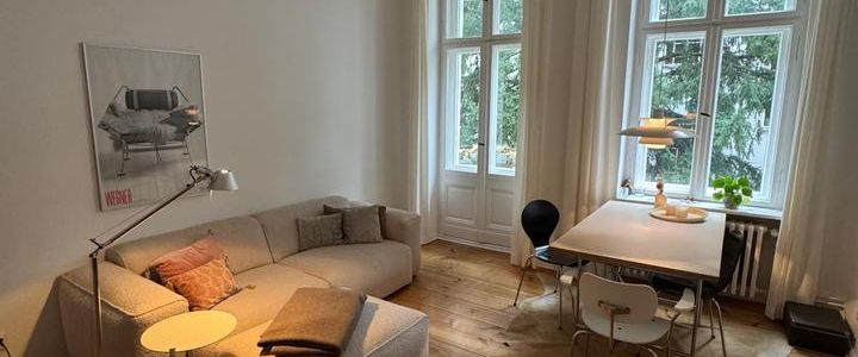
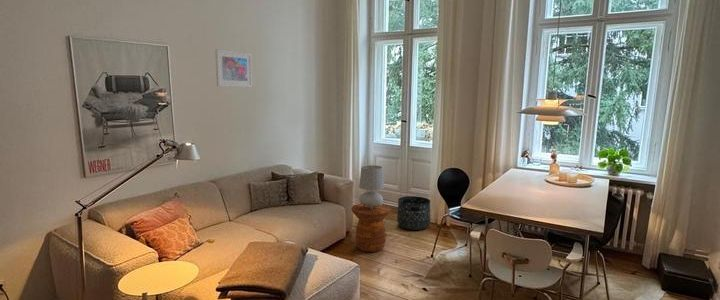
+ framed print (234, 69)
+ table lamp (371, 187)
+ basket (413, 213)
+ side table (370, 228)
